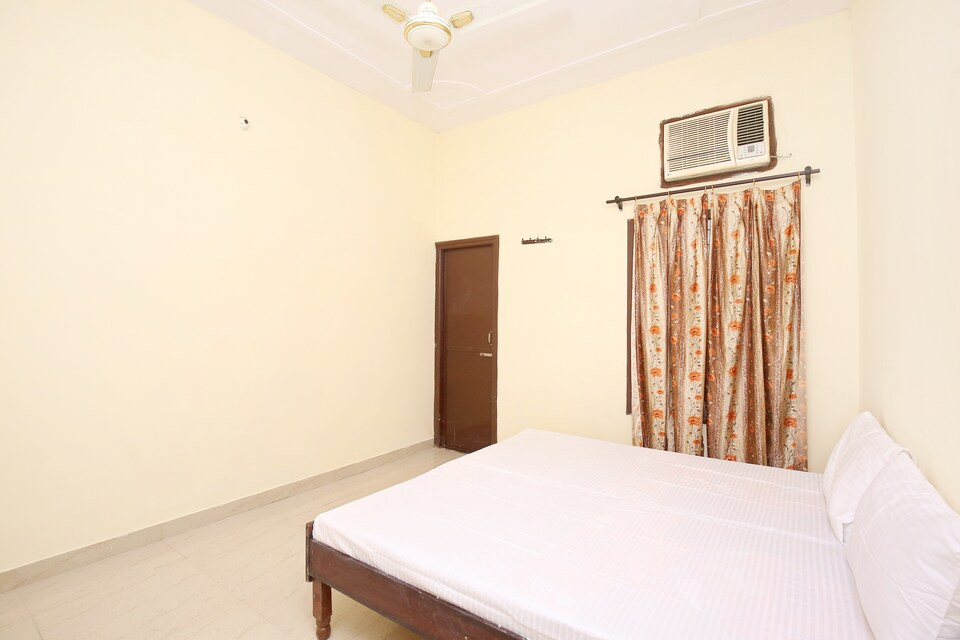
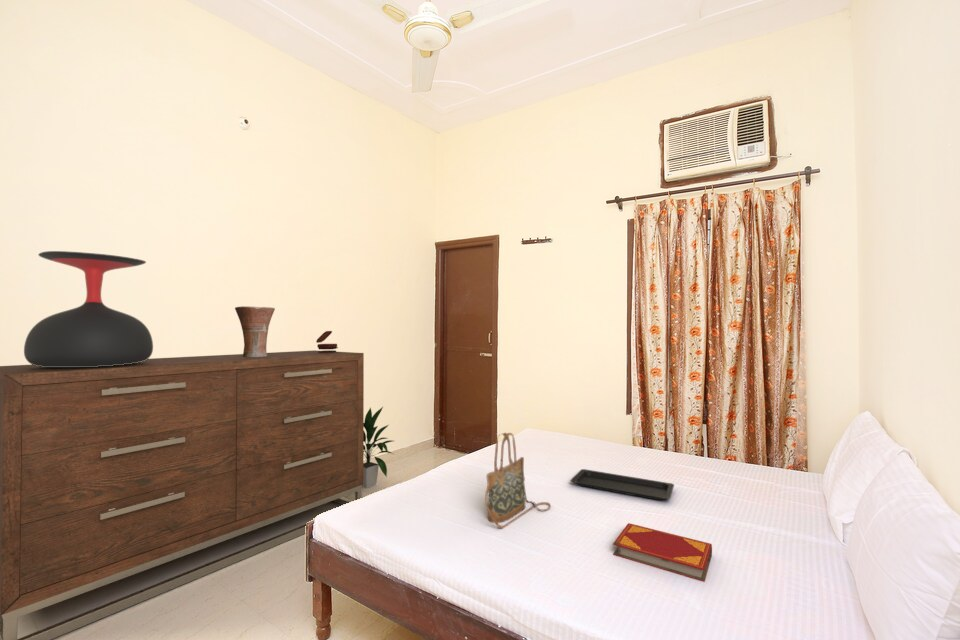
+ hardback book (662, 549)
+ serving tray (621, 484)
+ table lamp (93, 311)
+ dresser (212, 452)
+ vase (254, 331)
+ indoor plant (368, 447)
+ jewelry box (327, 344)
+ handbag (515, 475)
